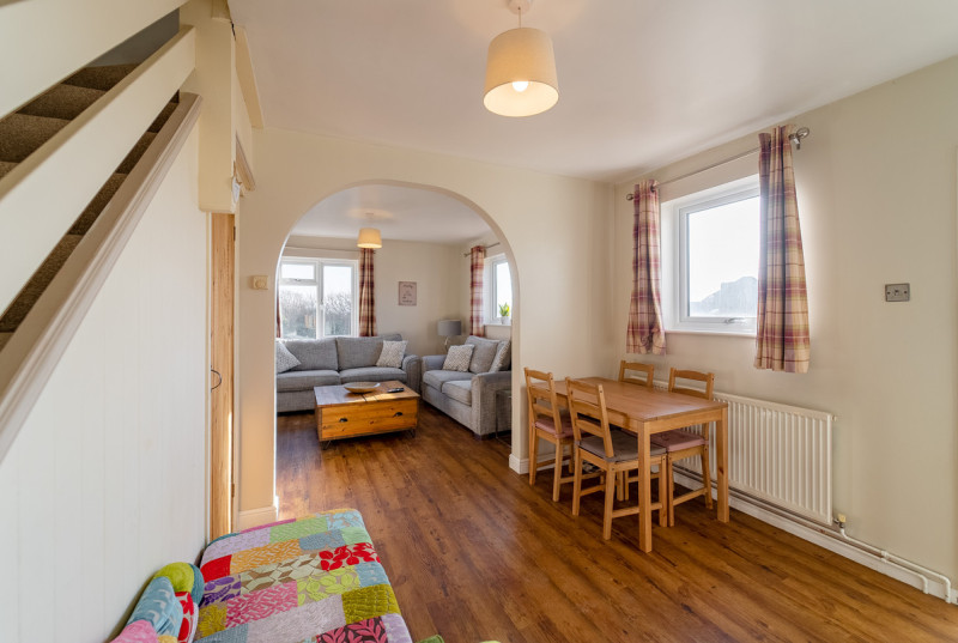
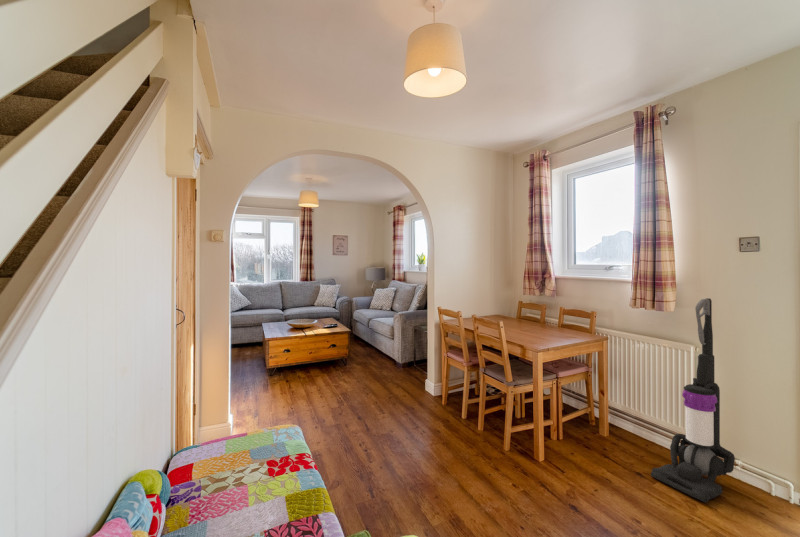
+ vacuum cleaner (695, 389)
